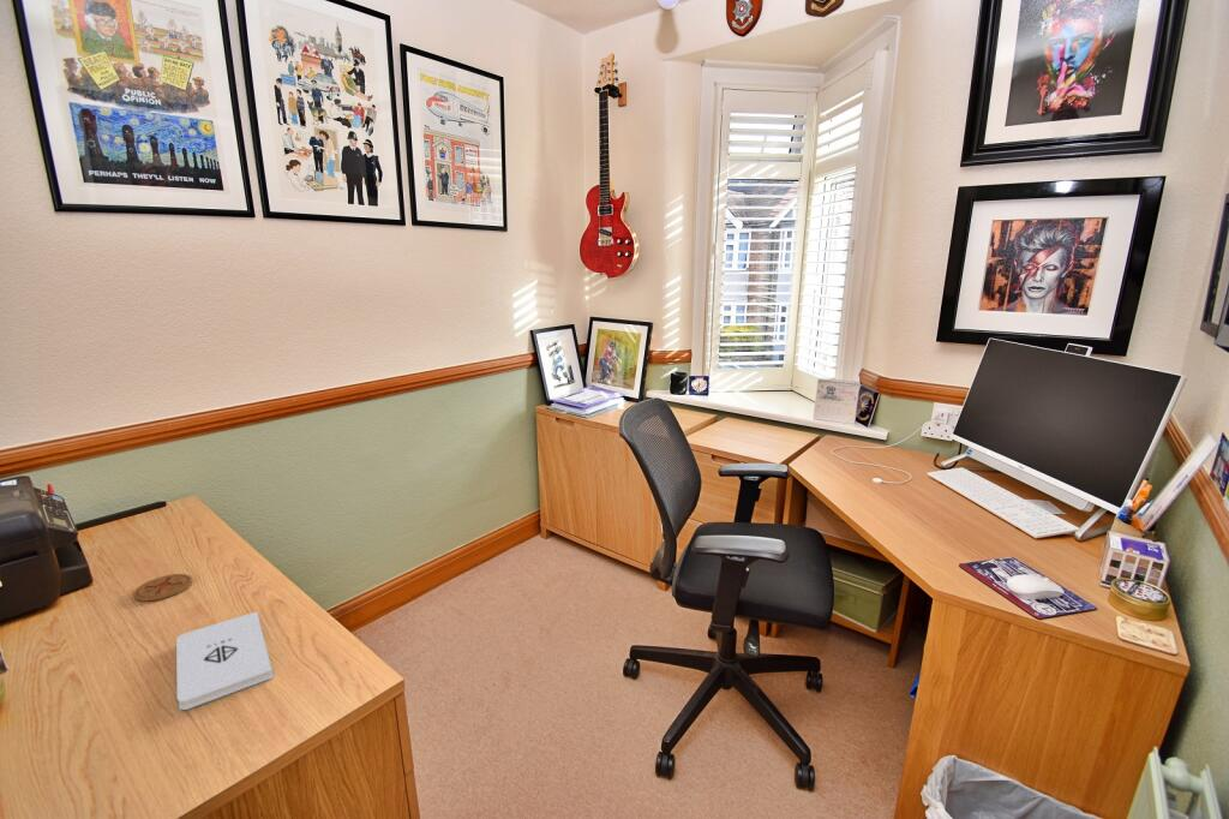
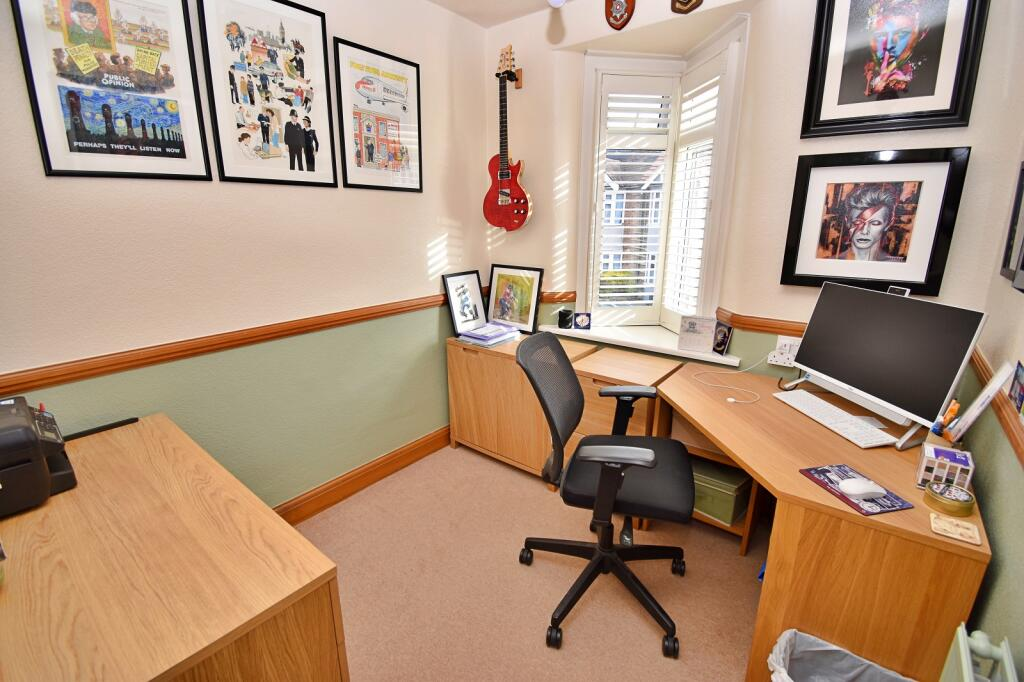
- notepad (222, 656)
- coaster (163, 586)
